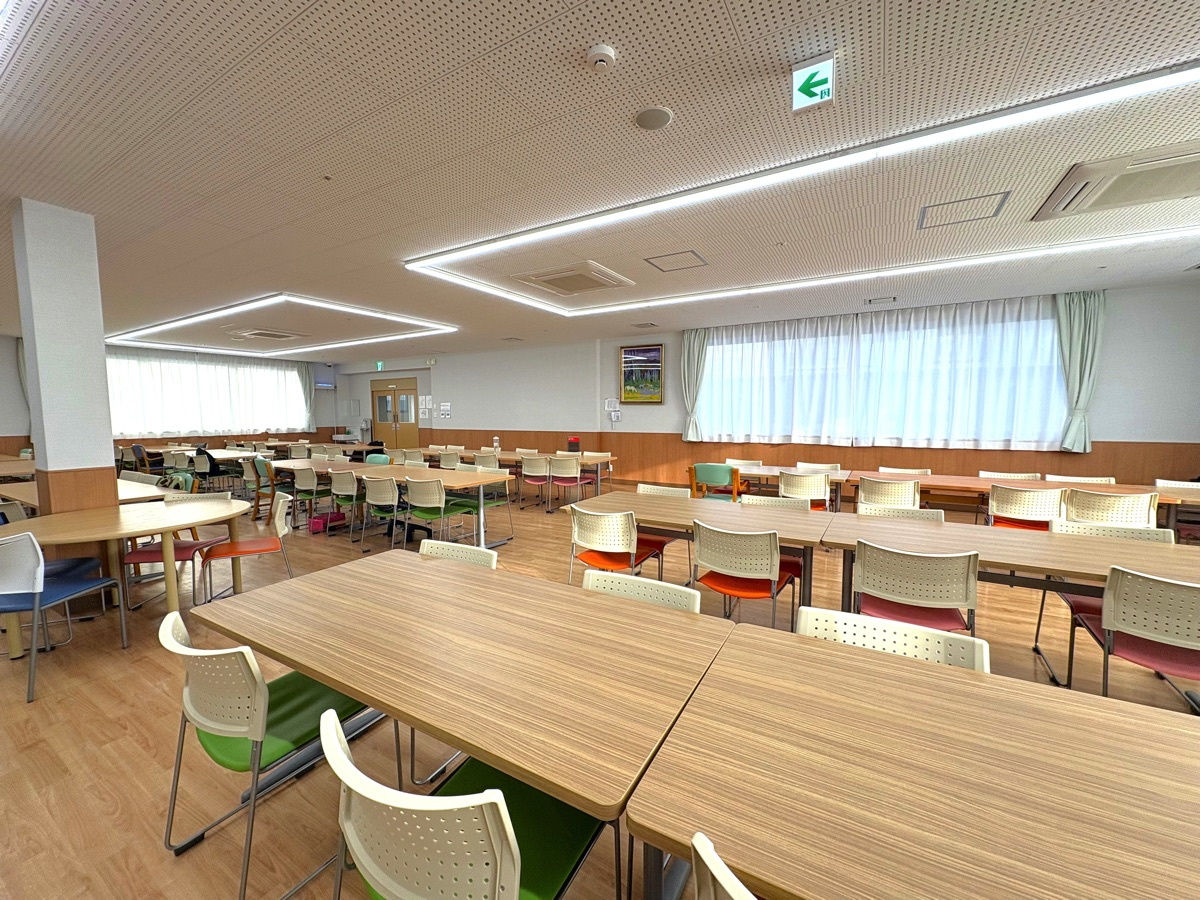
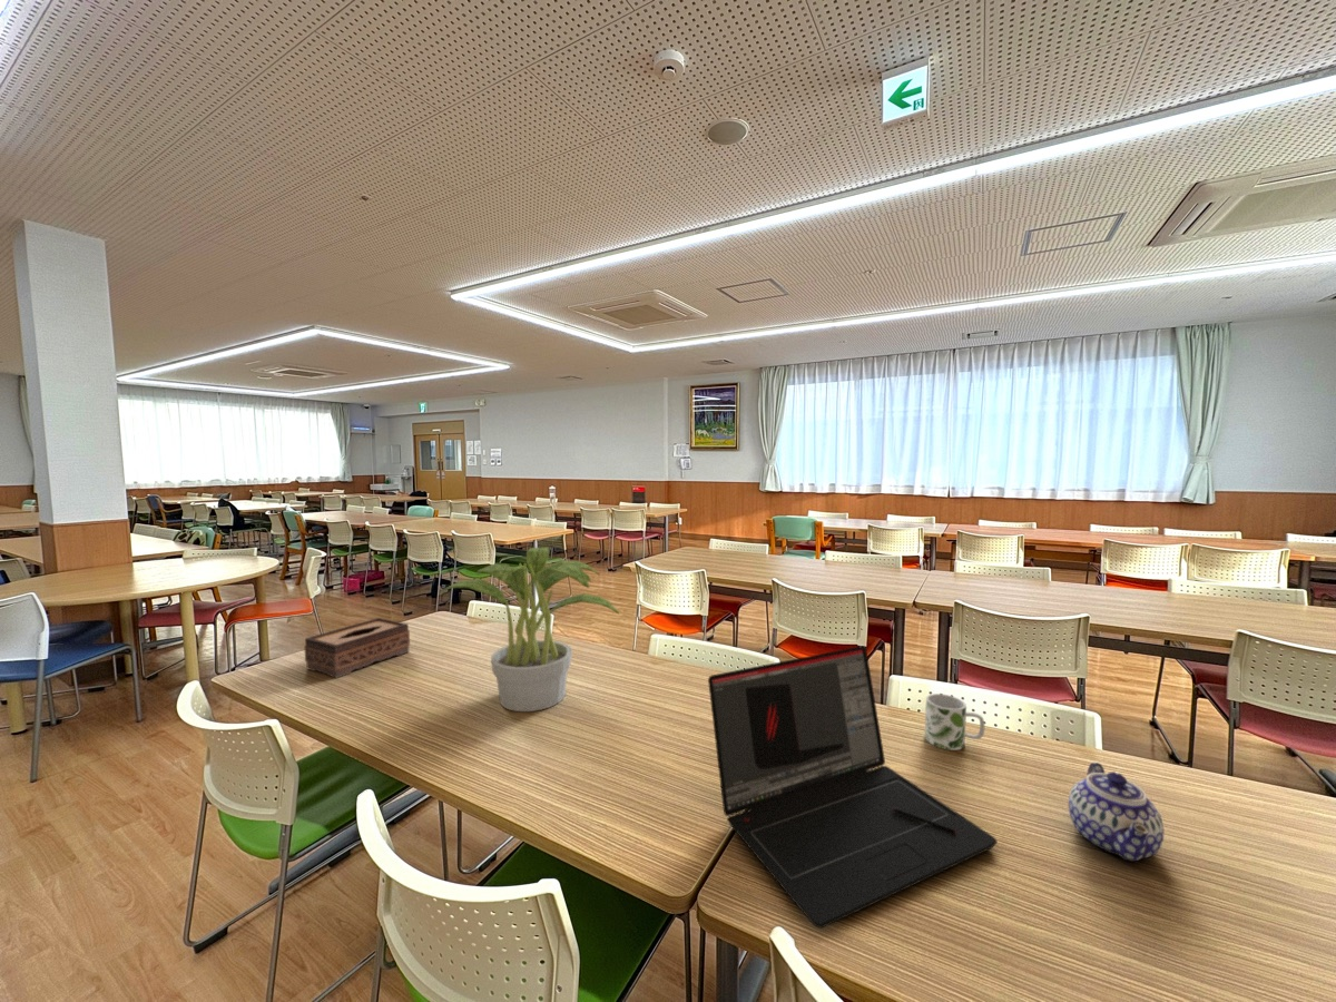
+ potted plant (530, 626)
+ teapot (1113, 805)
+ tissue box (358, 645)
+ mug (954, 723)
+ laptop (844, 757)
